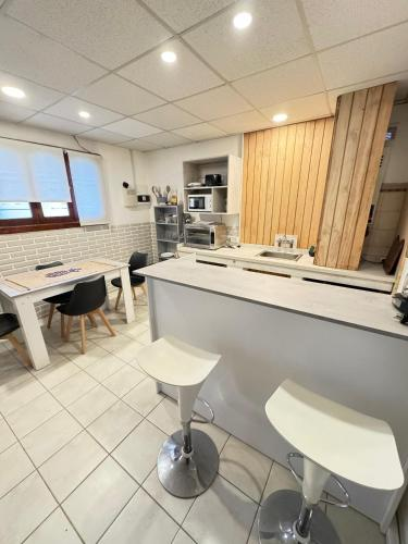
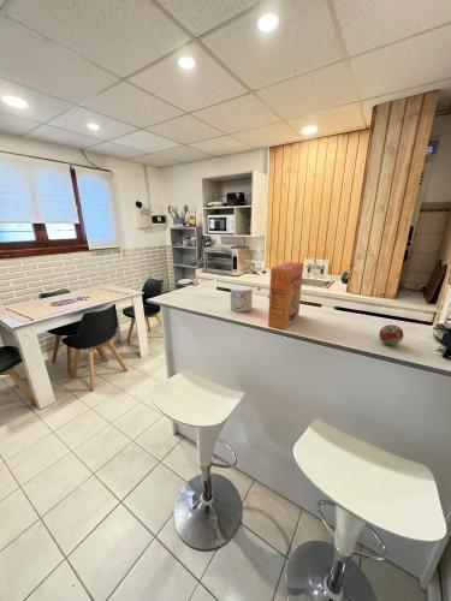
+ mug (241, 298)
+ fruit (391, 334)
+ cereal box (286, 293)
